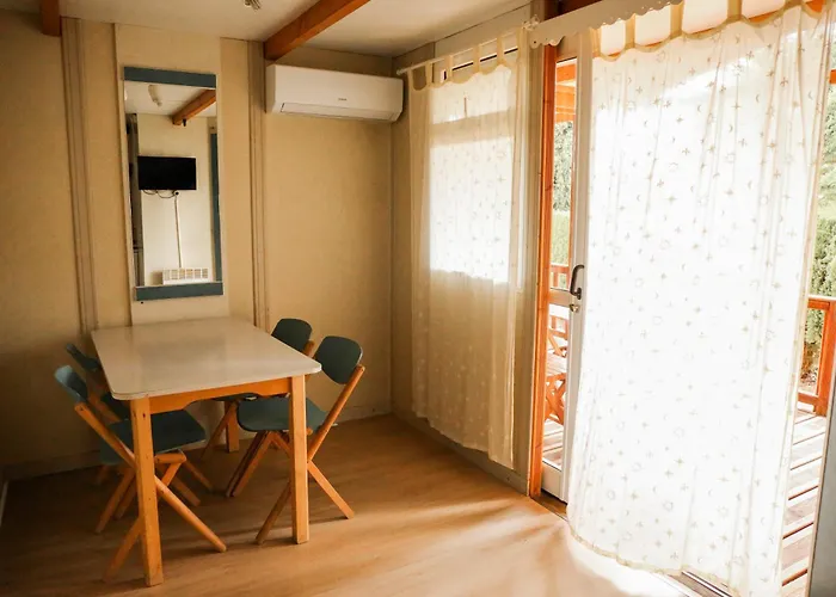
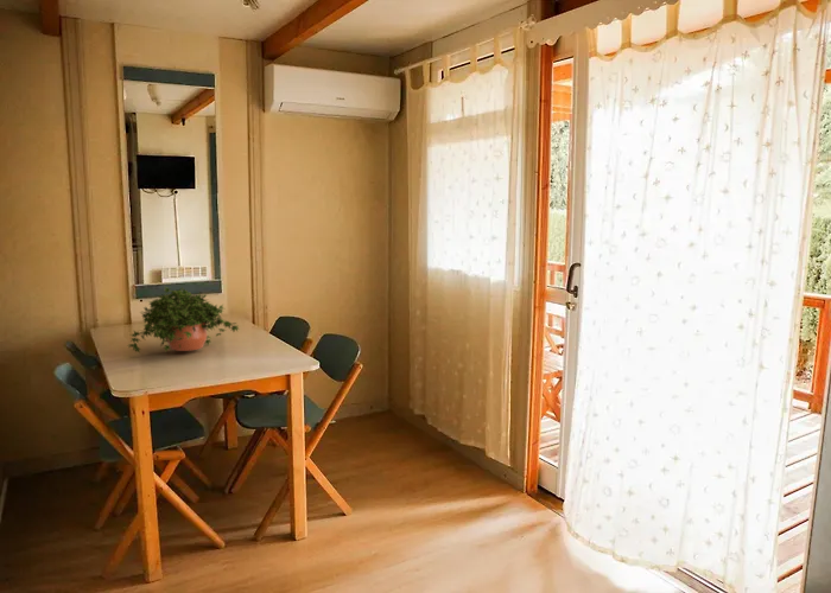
+ potted plant (183, 320)
